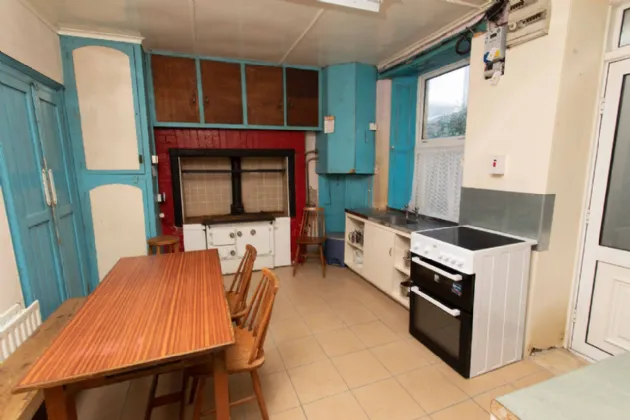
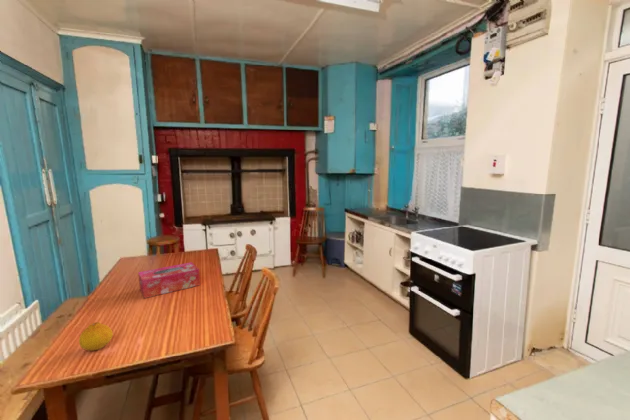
+ fruit (95, 335)
+ tissue box (169, 278)
